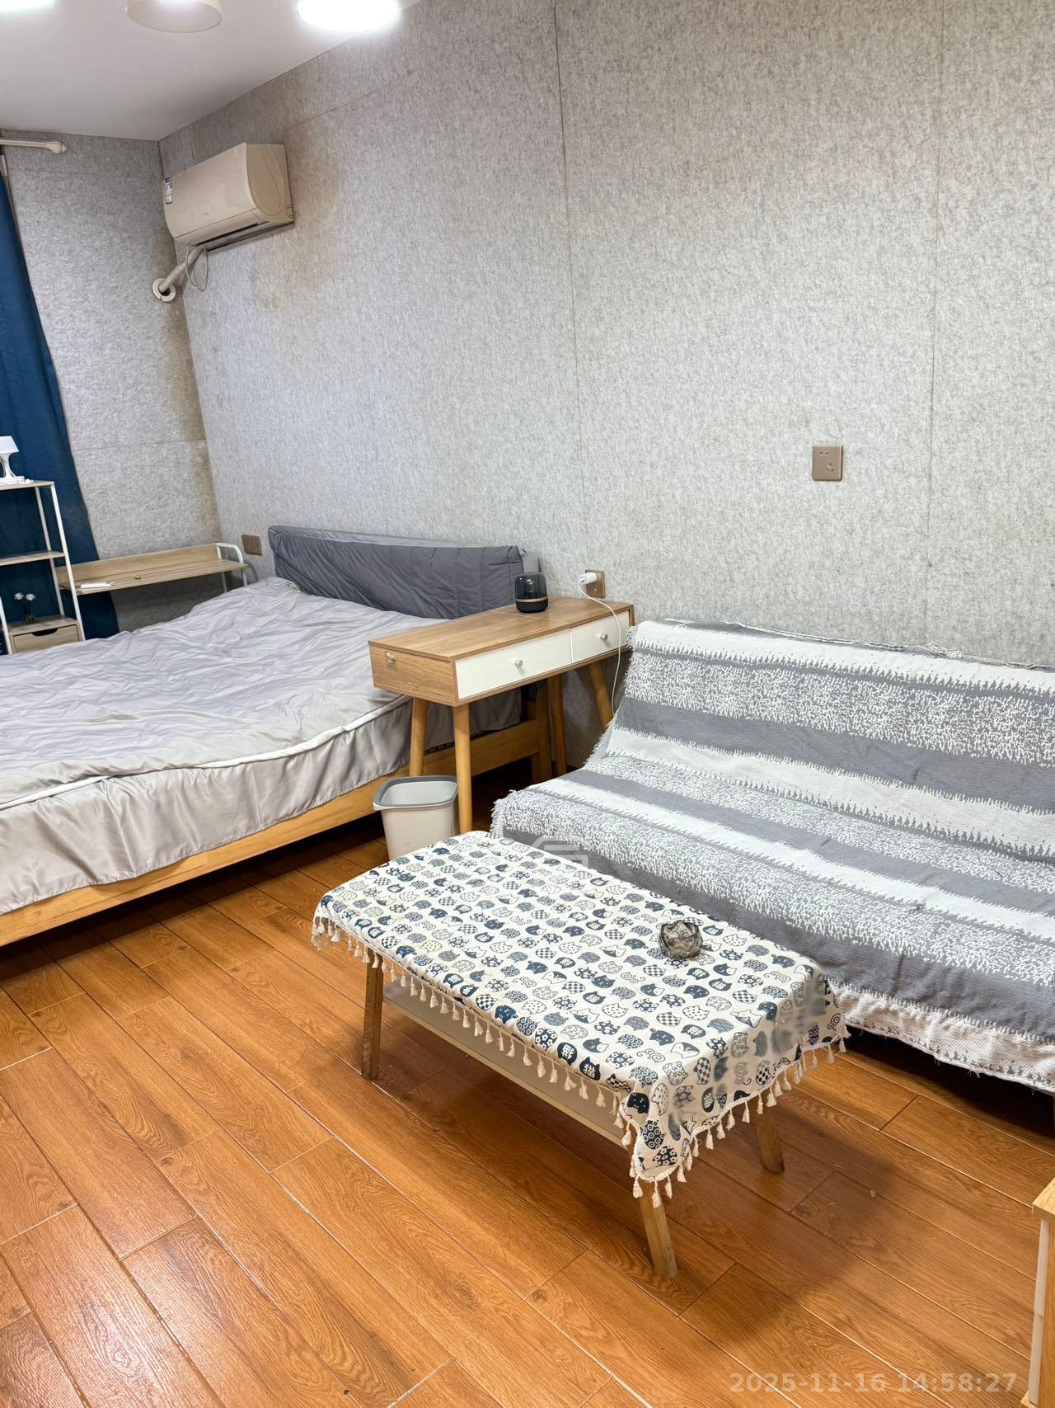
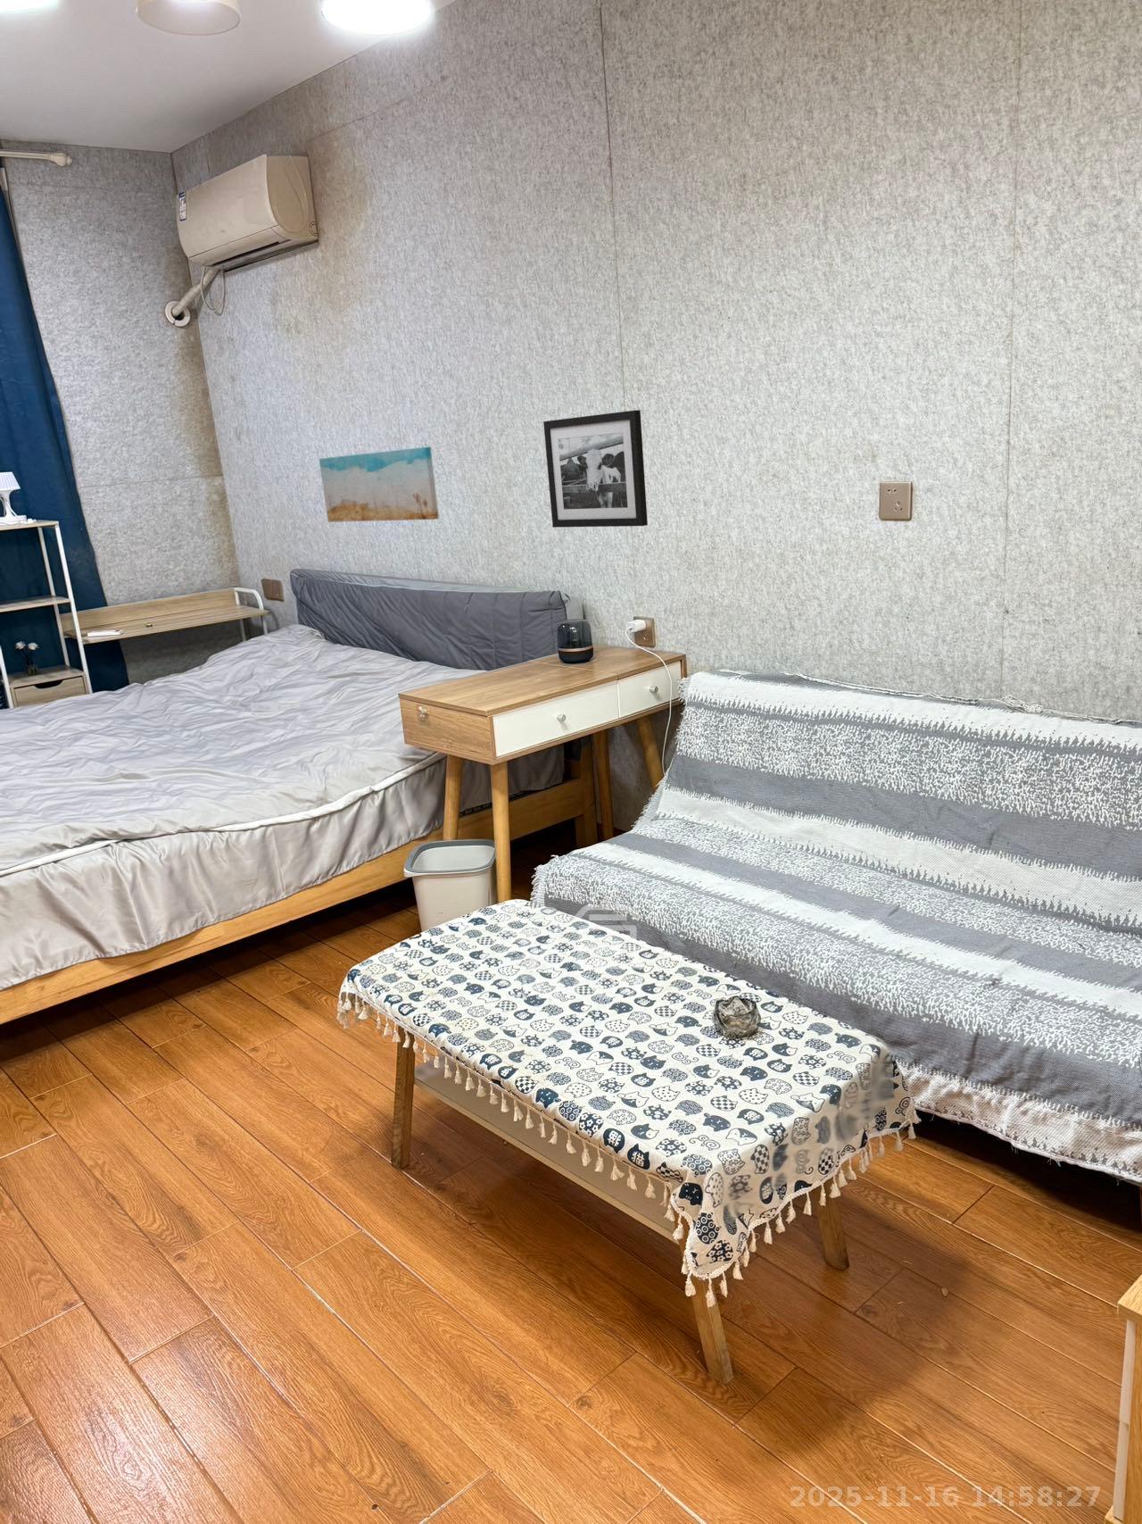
+ wall art (378, 486)
+ picture frame (594, 472)
